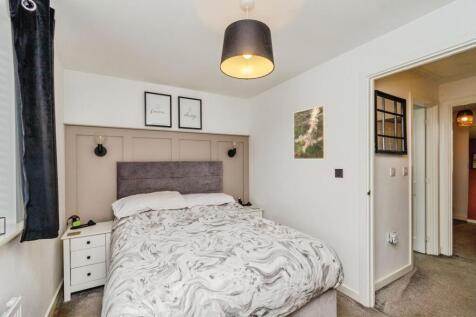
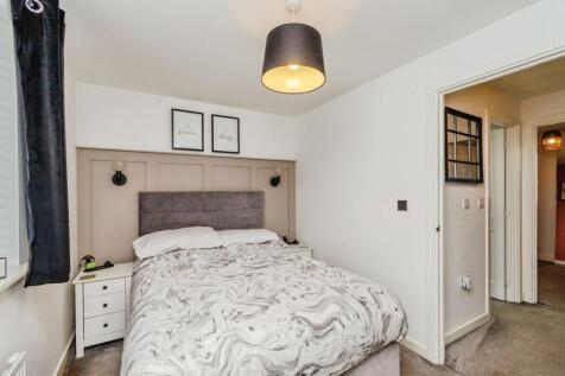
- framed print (308, 134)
